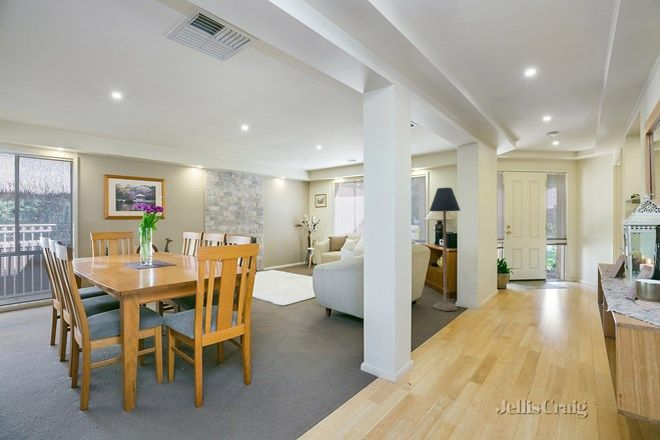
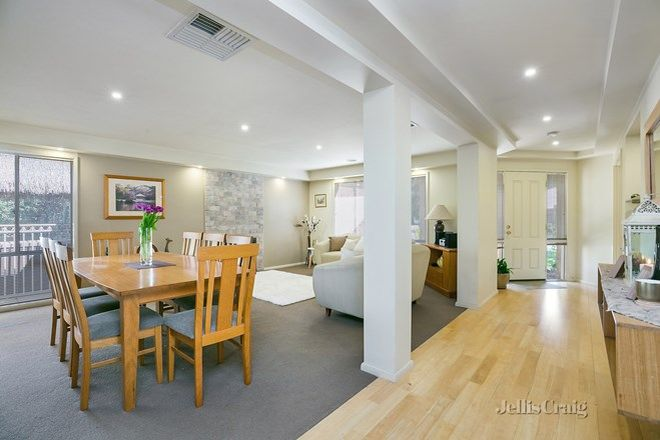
- floor lamp (445, 247)
